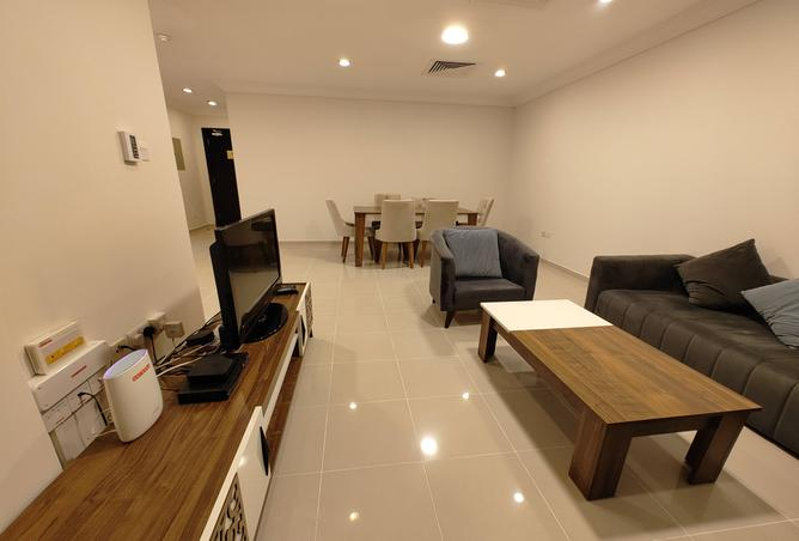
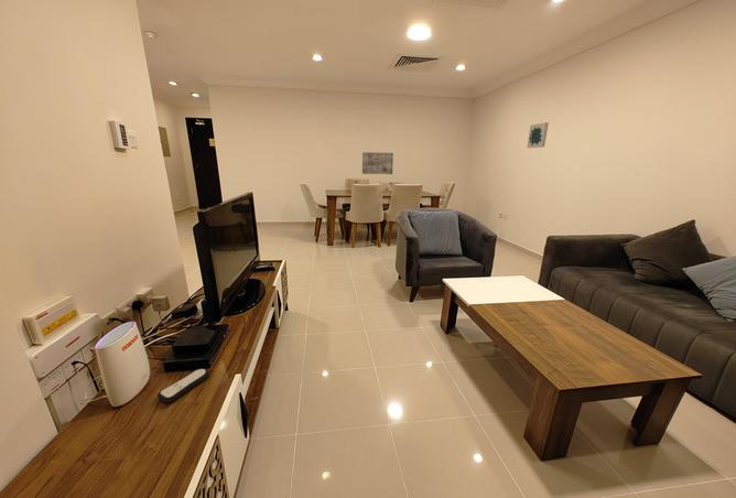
+ remote control (185, 383)
+ wall art (377, 163)
+ wall art (537, 136)
